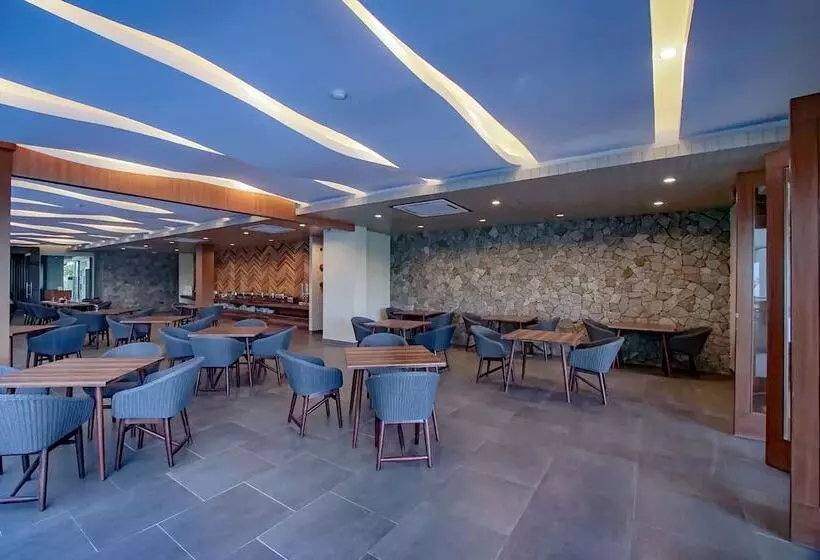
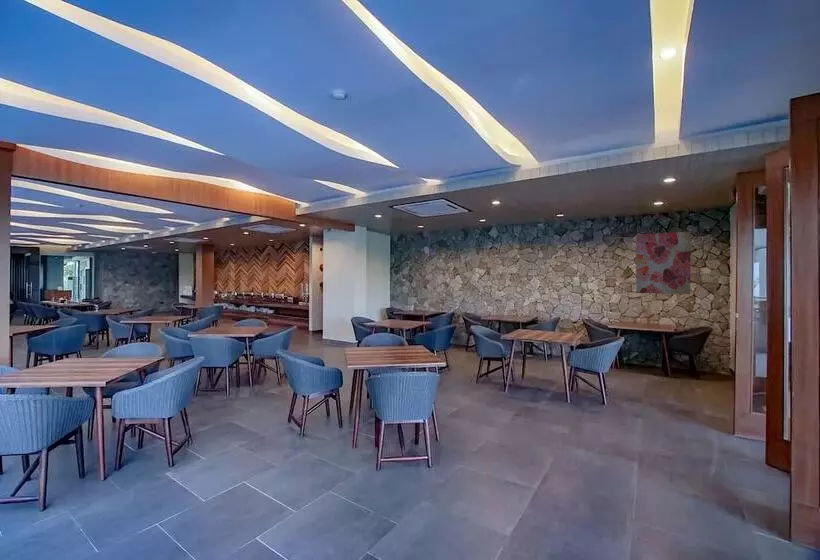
+ wall art (662, 263)
